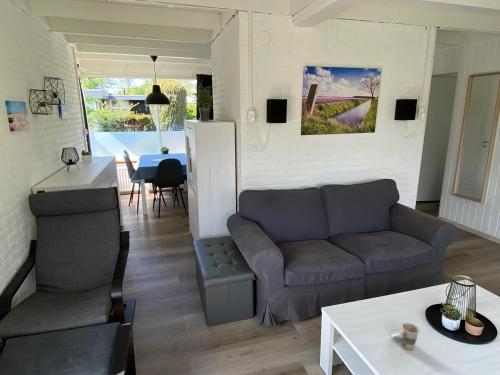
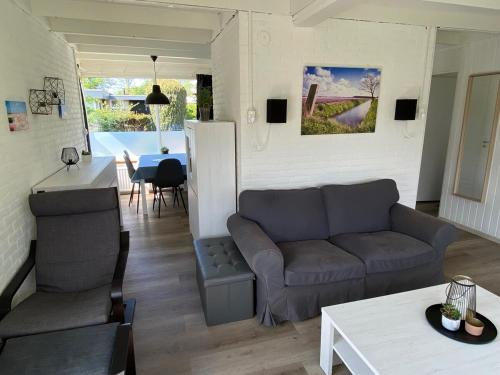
- cup (404, 334)
